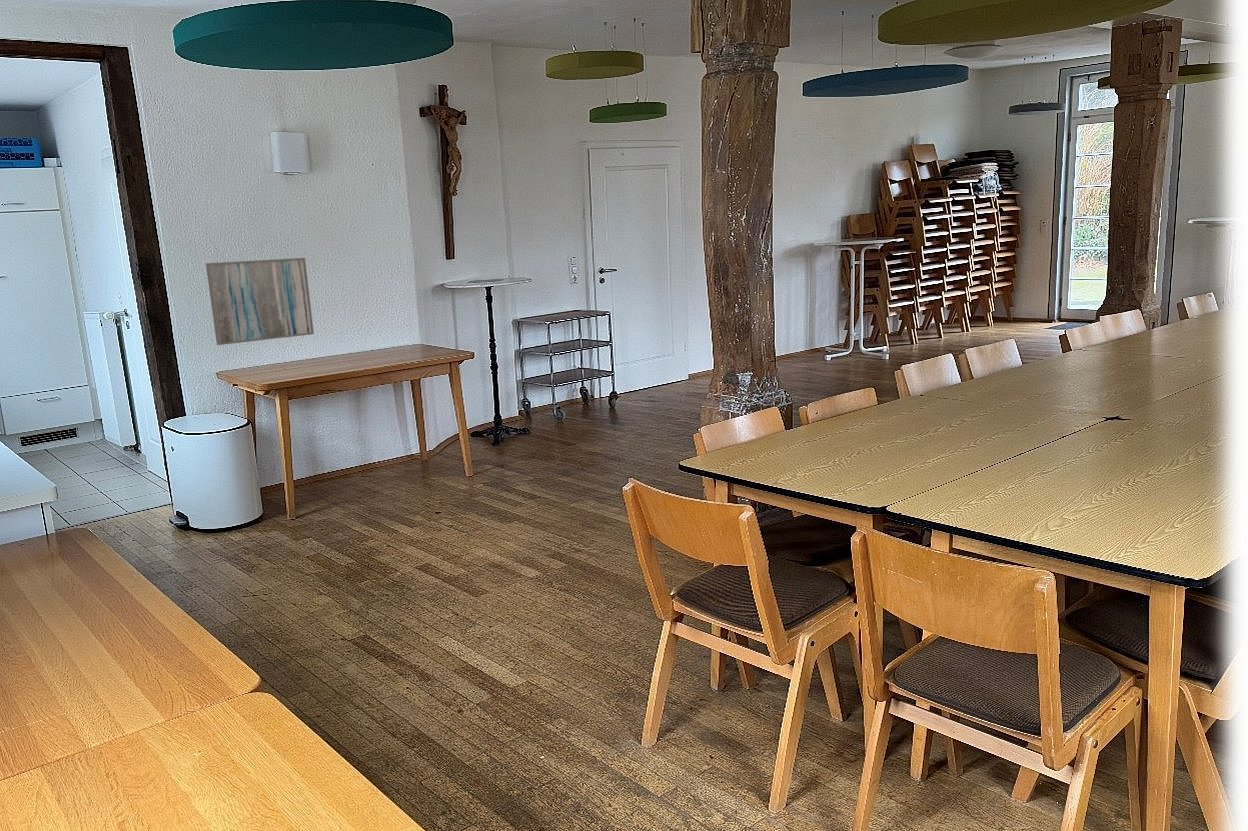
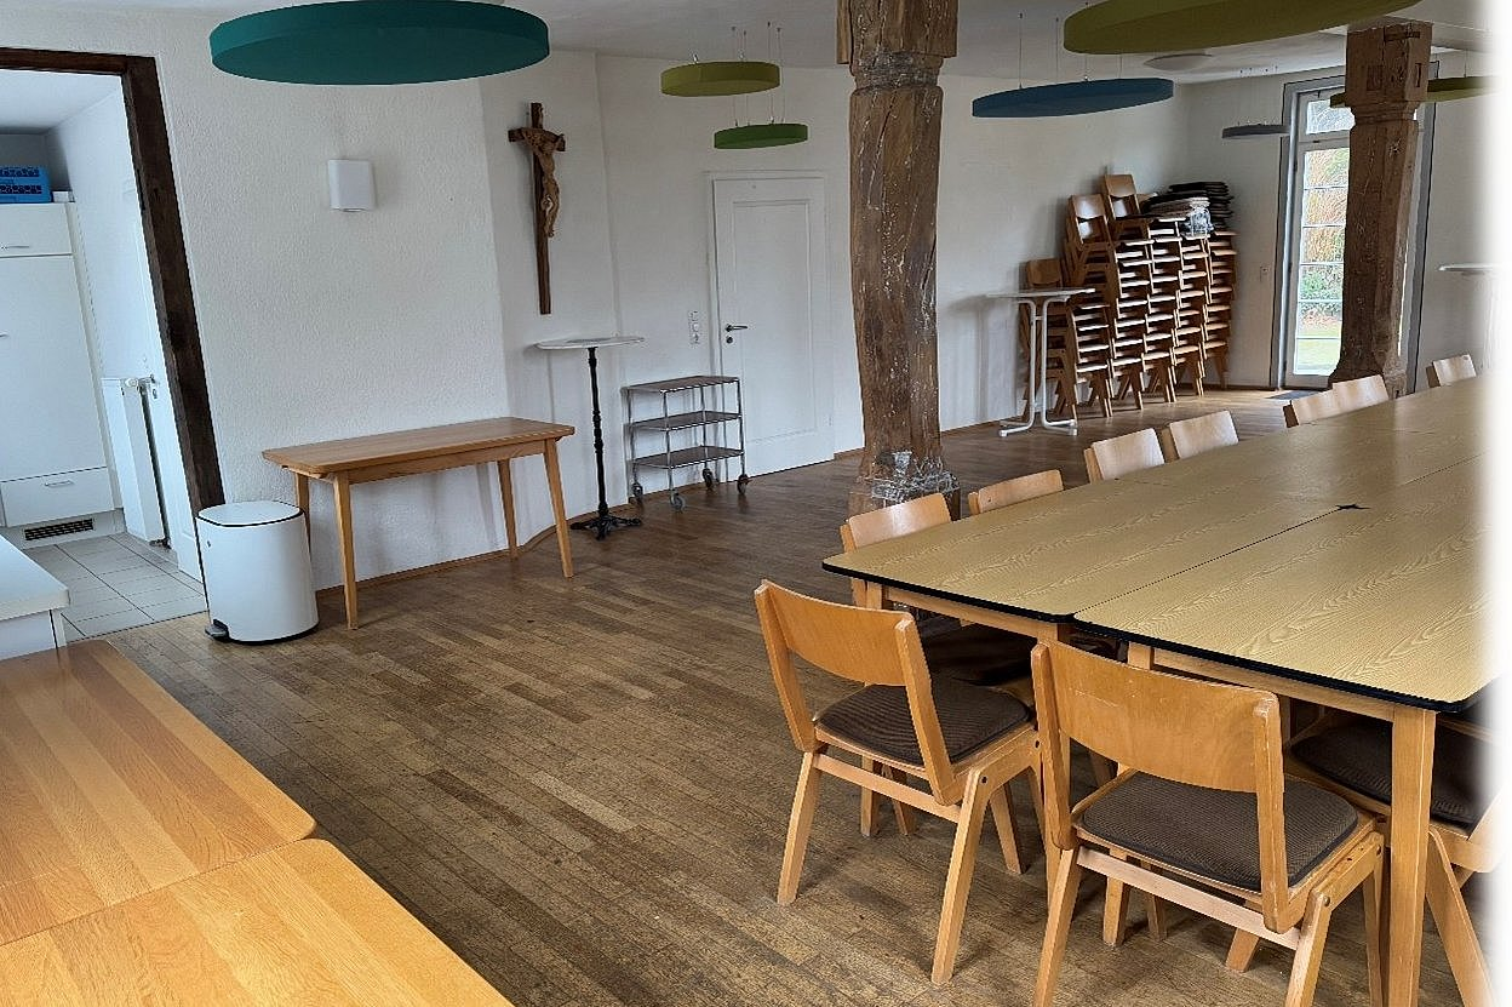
- wall art (262, 300)
